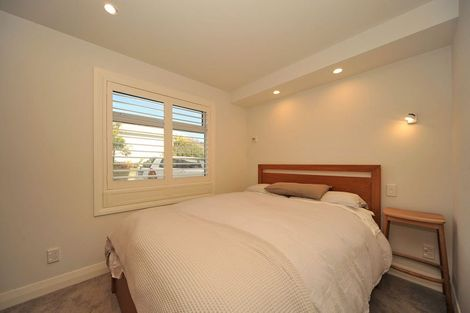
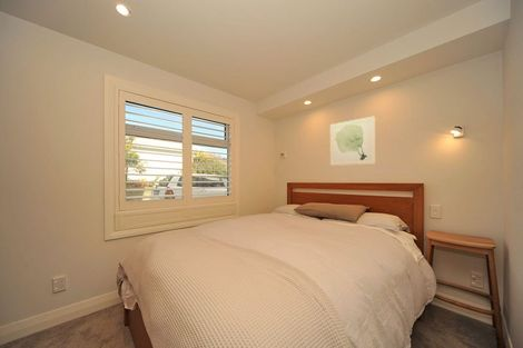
+ wall art (351, 142)
